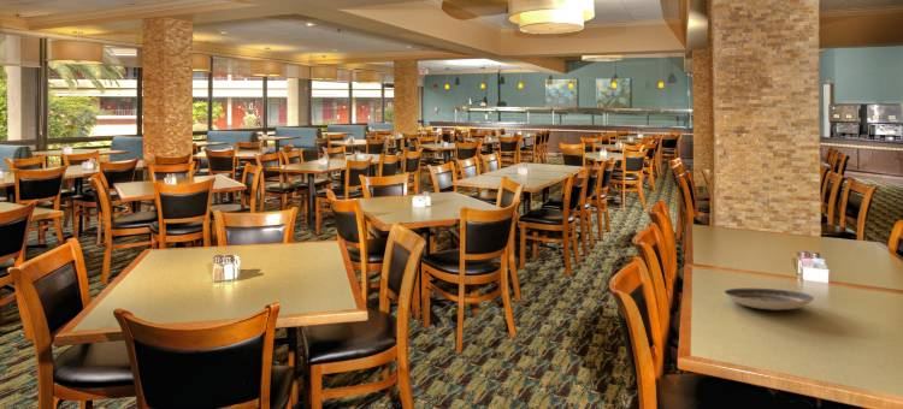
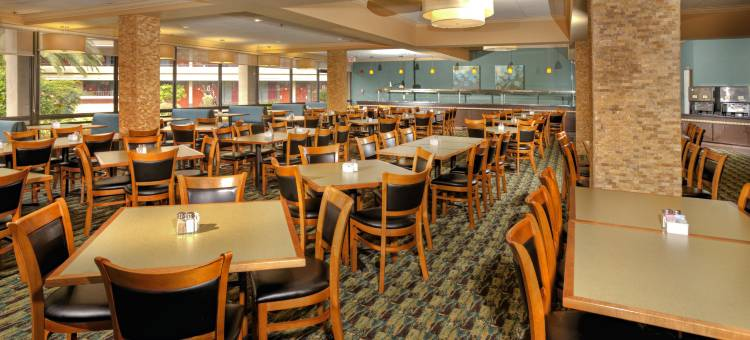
- plate (767, 300)
